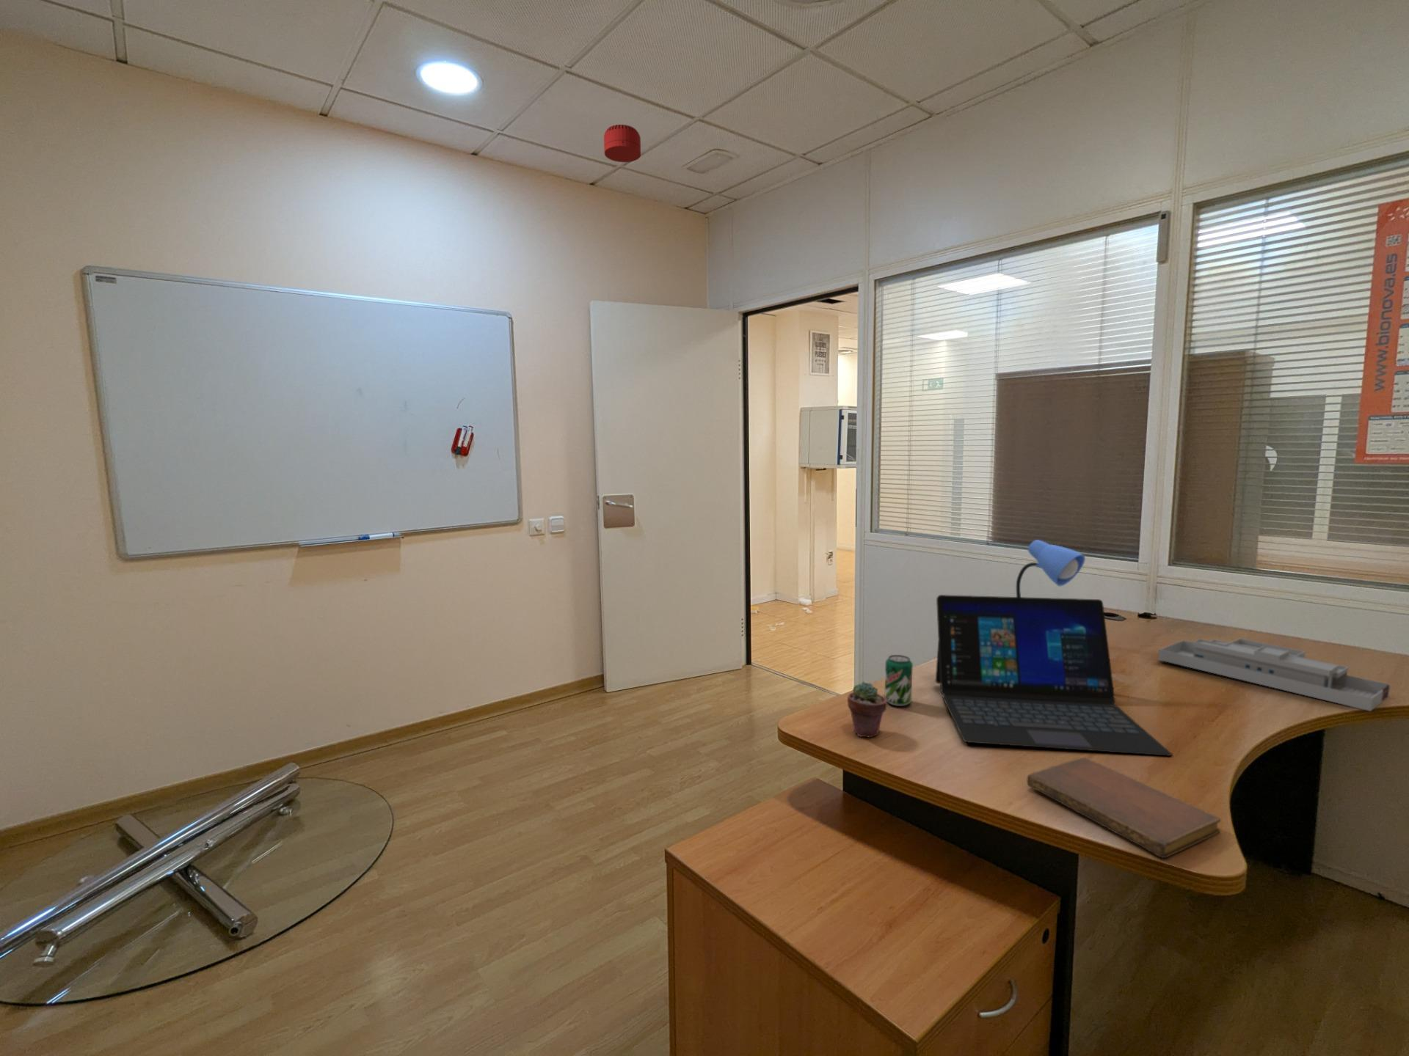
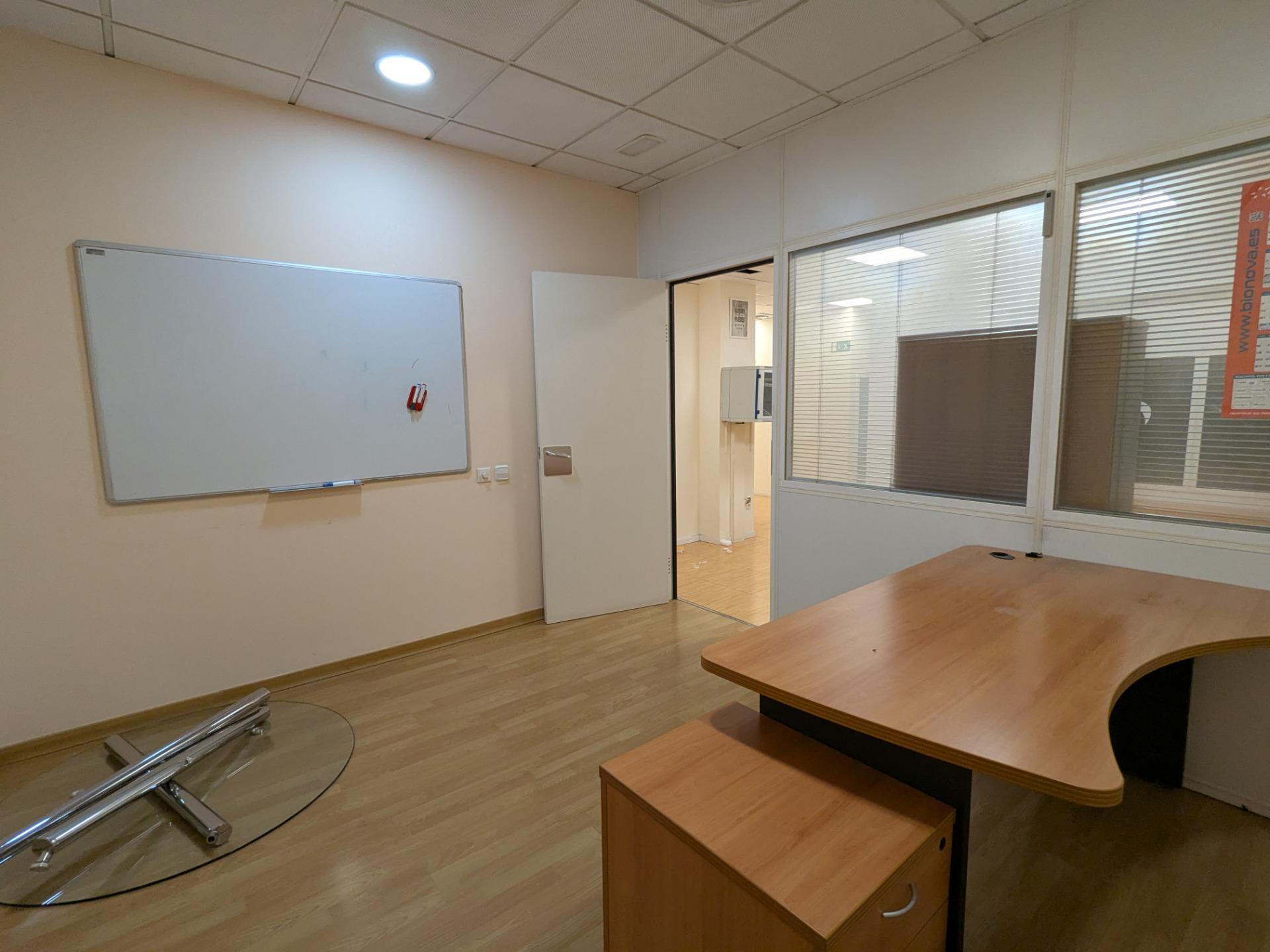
- laptop (1038, 664)
- desk lamp (1054, 582)
- desk organizer (1265, 662)
- notebook (1117, 801)
- smoke detector (622, 142)
- potted succulent (866, 707)
- beverage can (899, 680)
